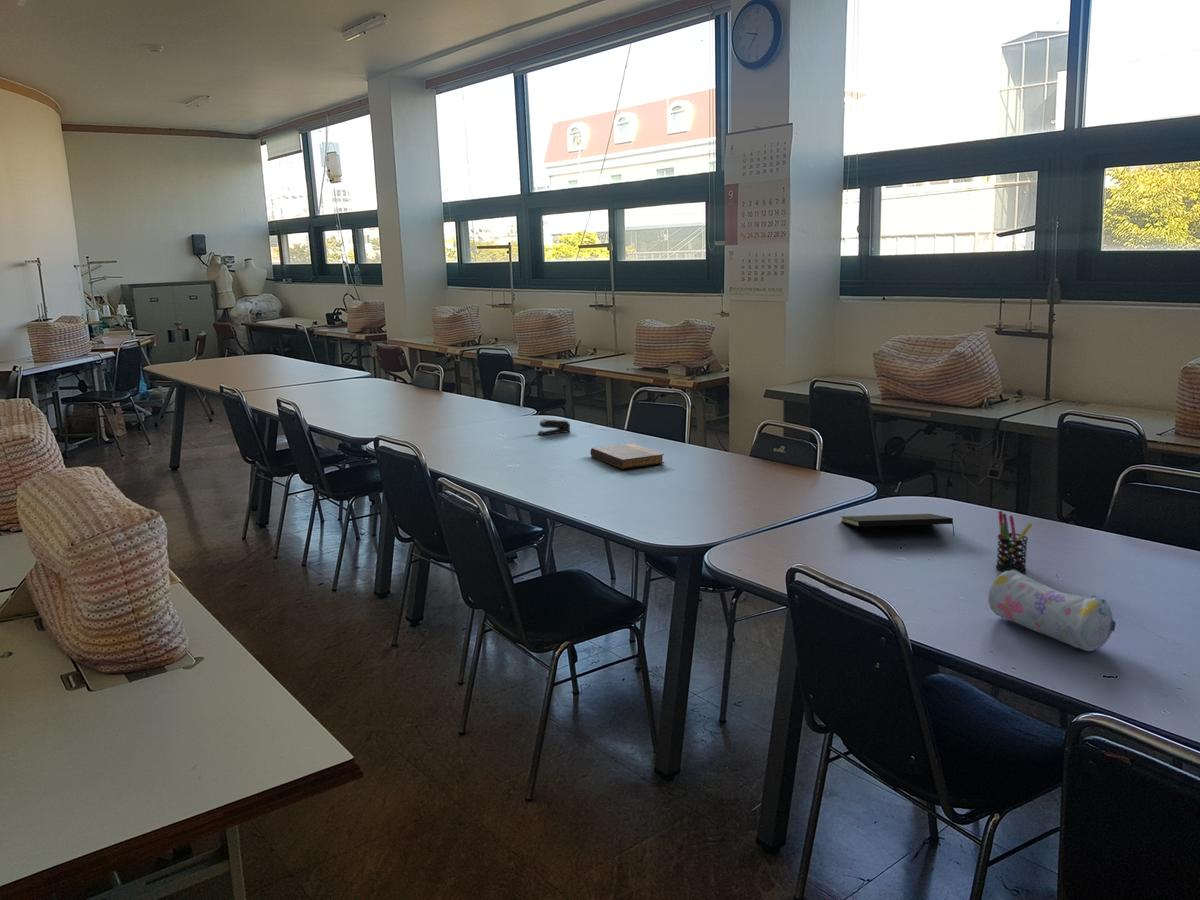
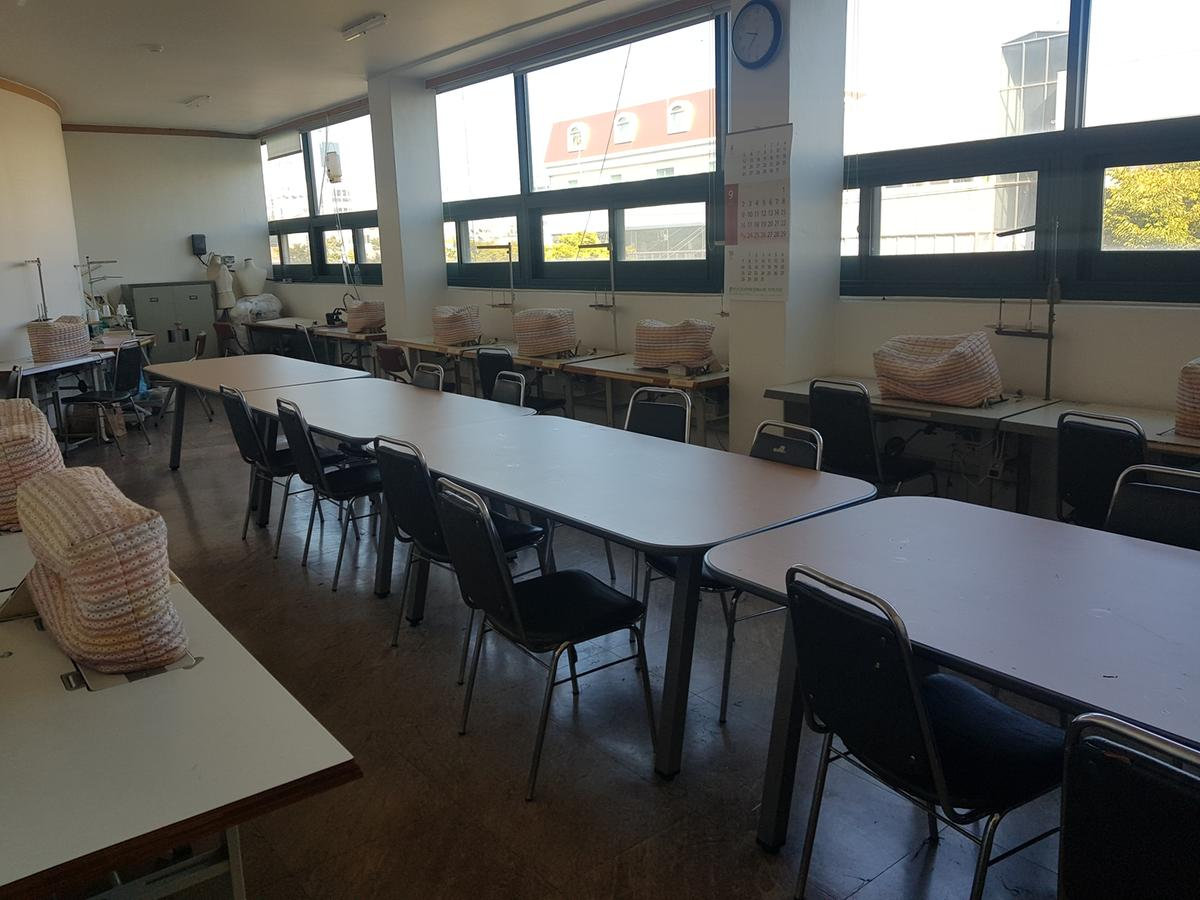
- stapler (554, 425)
- pencil case (1048, 608)
- pen holder (1009, 541)
- notepad (894, 519)
- book (626, 455)
